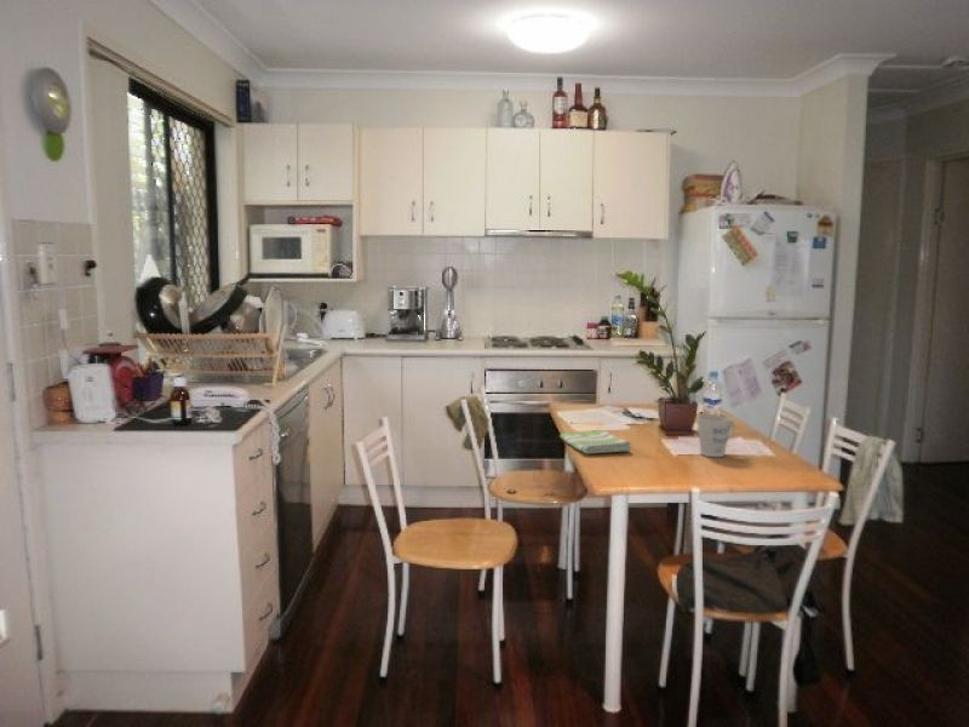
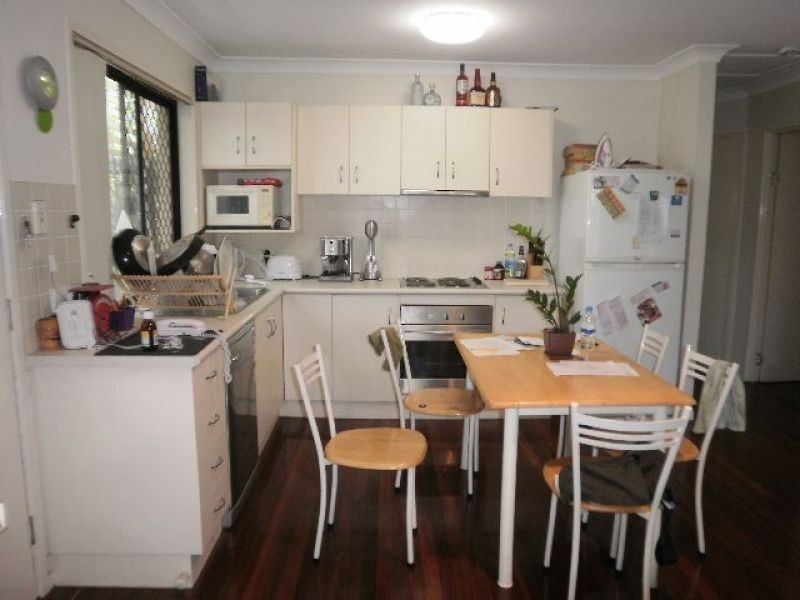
- mug (717, 435)
- dish towel (594, 439)
